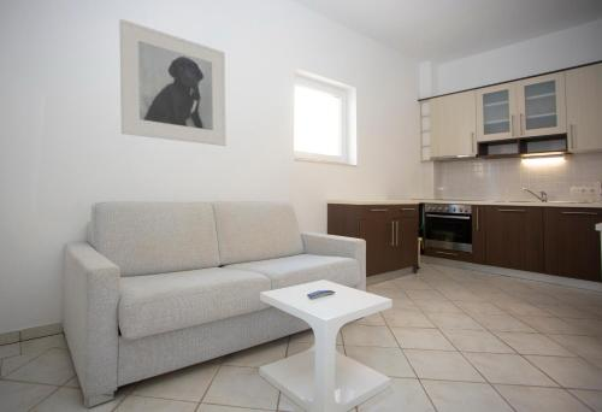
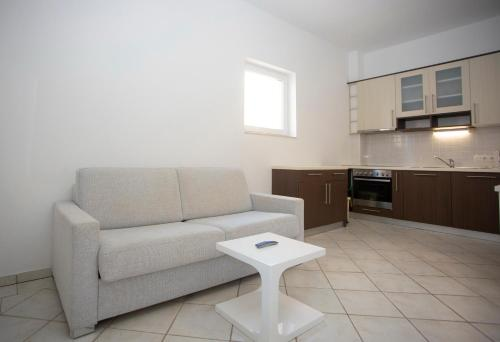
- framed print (177, 88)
